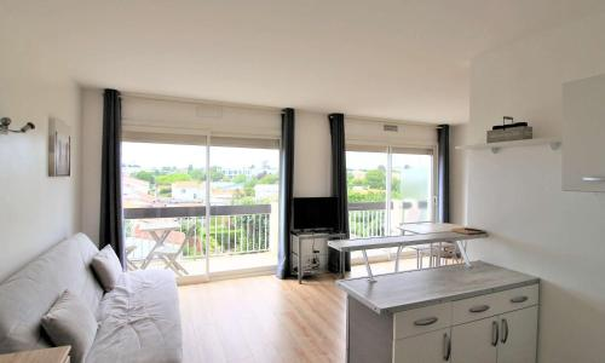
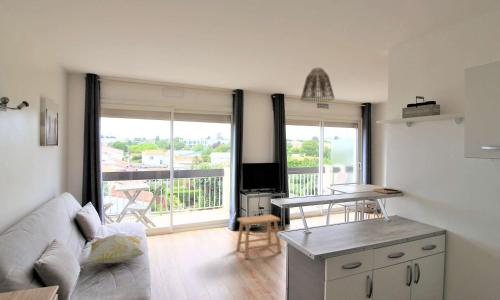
+ lamp shade (316, 84)
+ decorative pillow (116, 248)
+ stool (258, 239)
